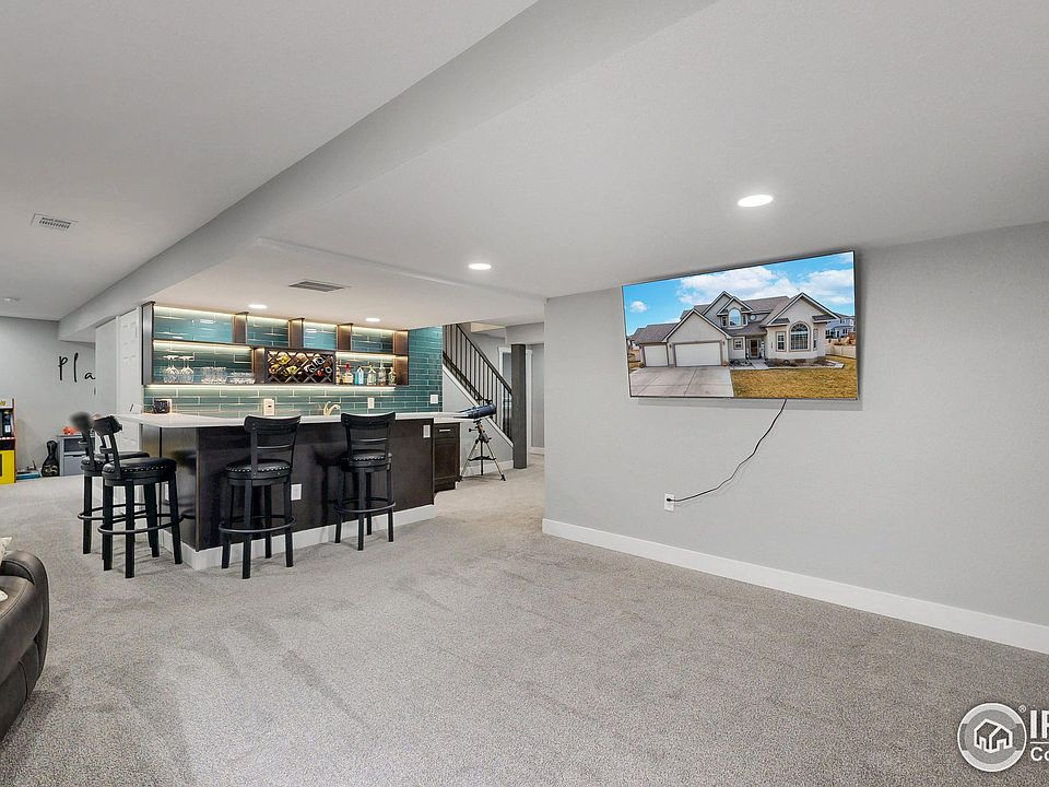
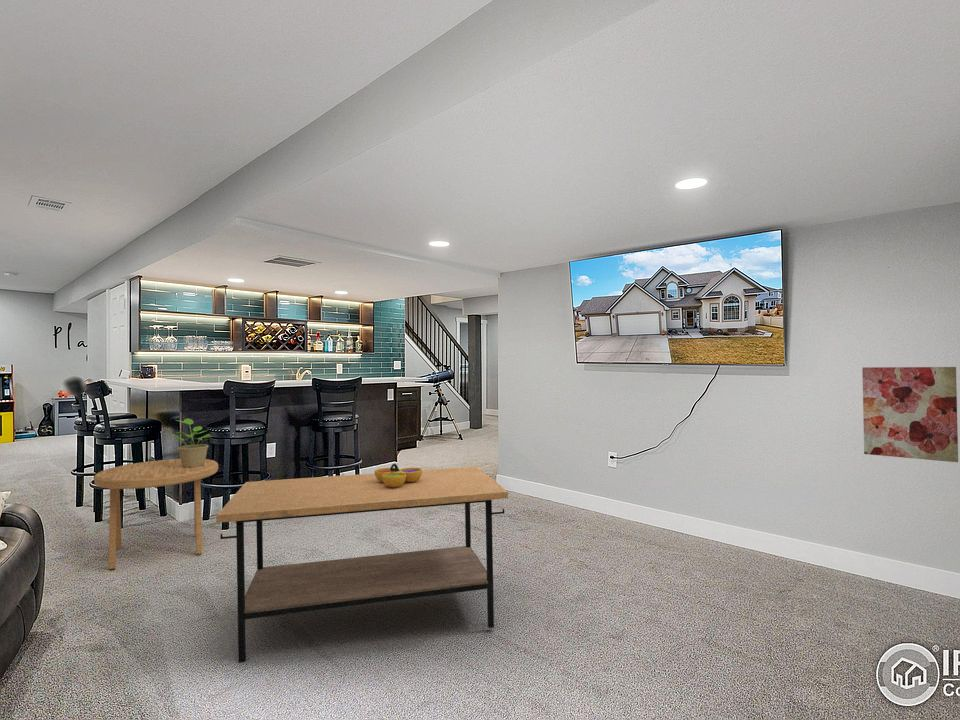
+ side table (158, 486)
+ coffee table (370, 556)
+ potted plant (194, 443)
+ wall art (908, 412)
+ decorative bowl (394, 472)
